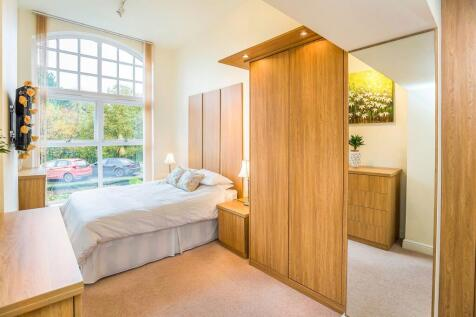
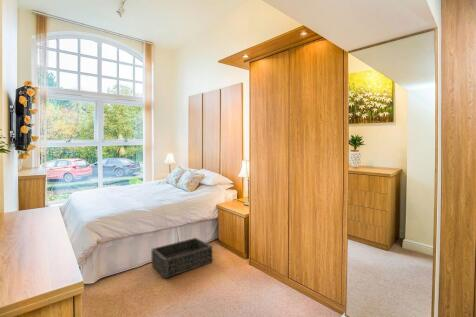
+ basket (182, 255)
